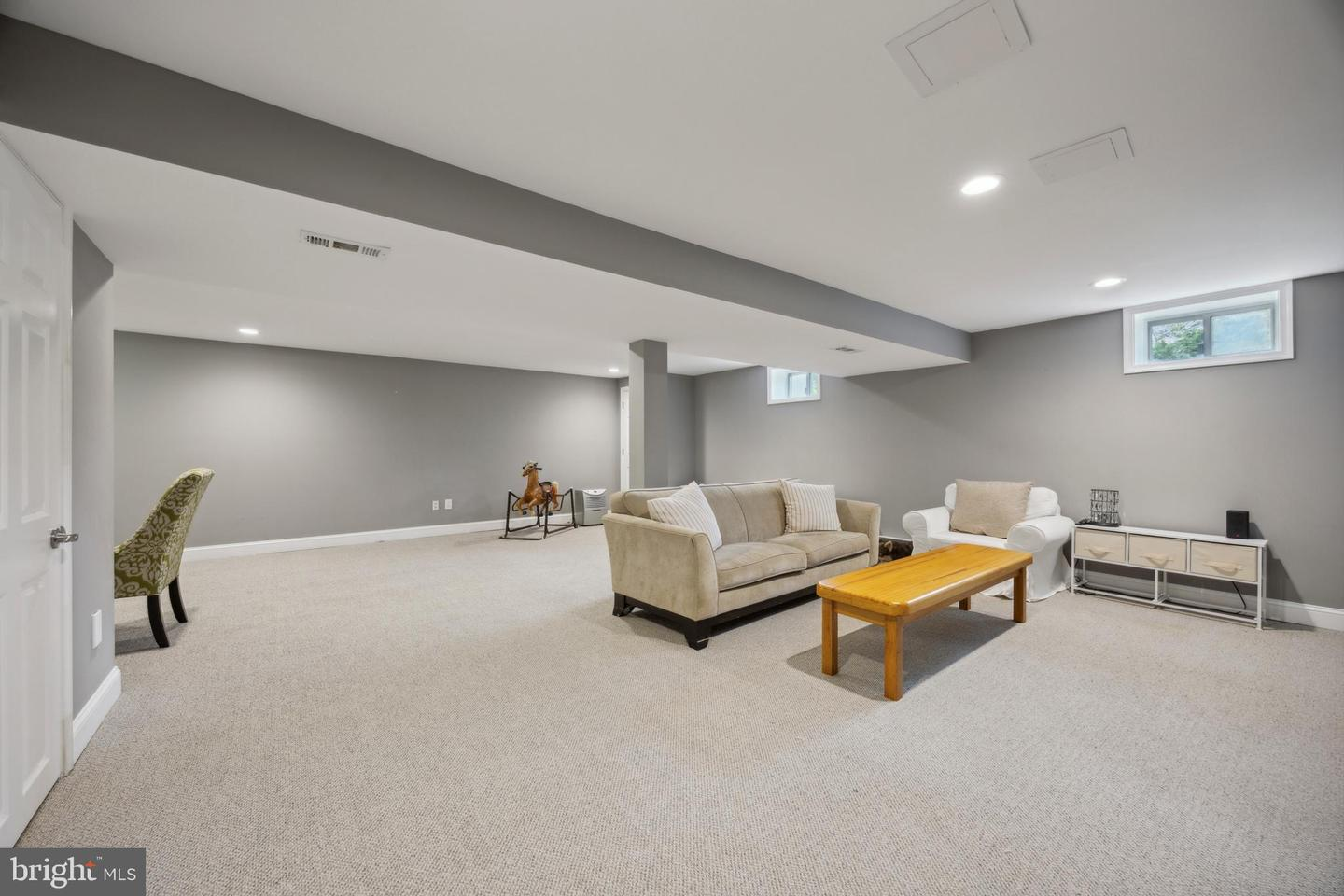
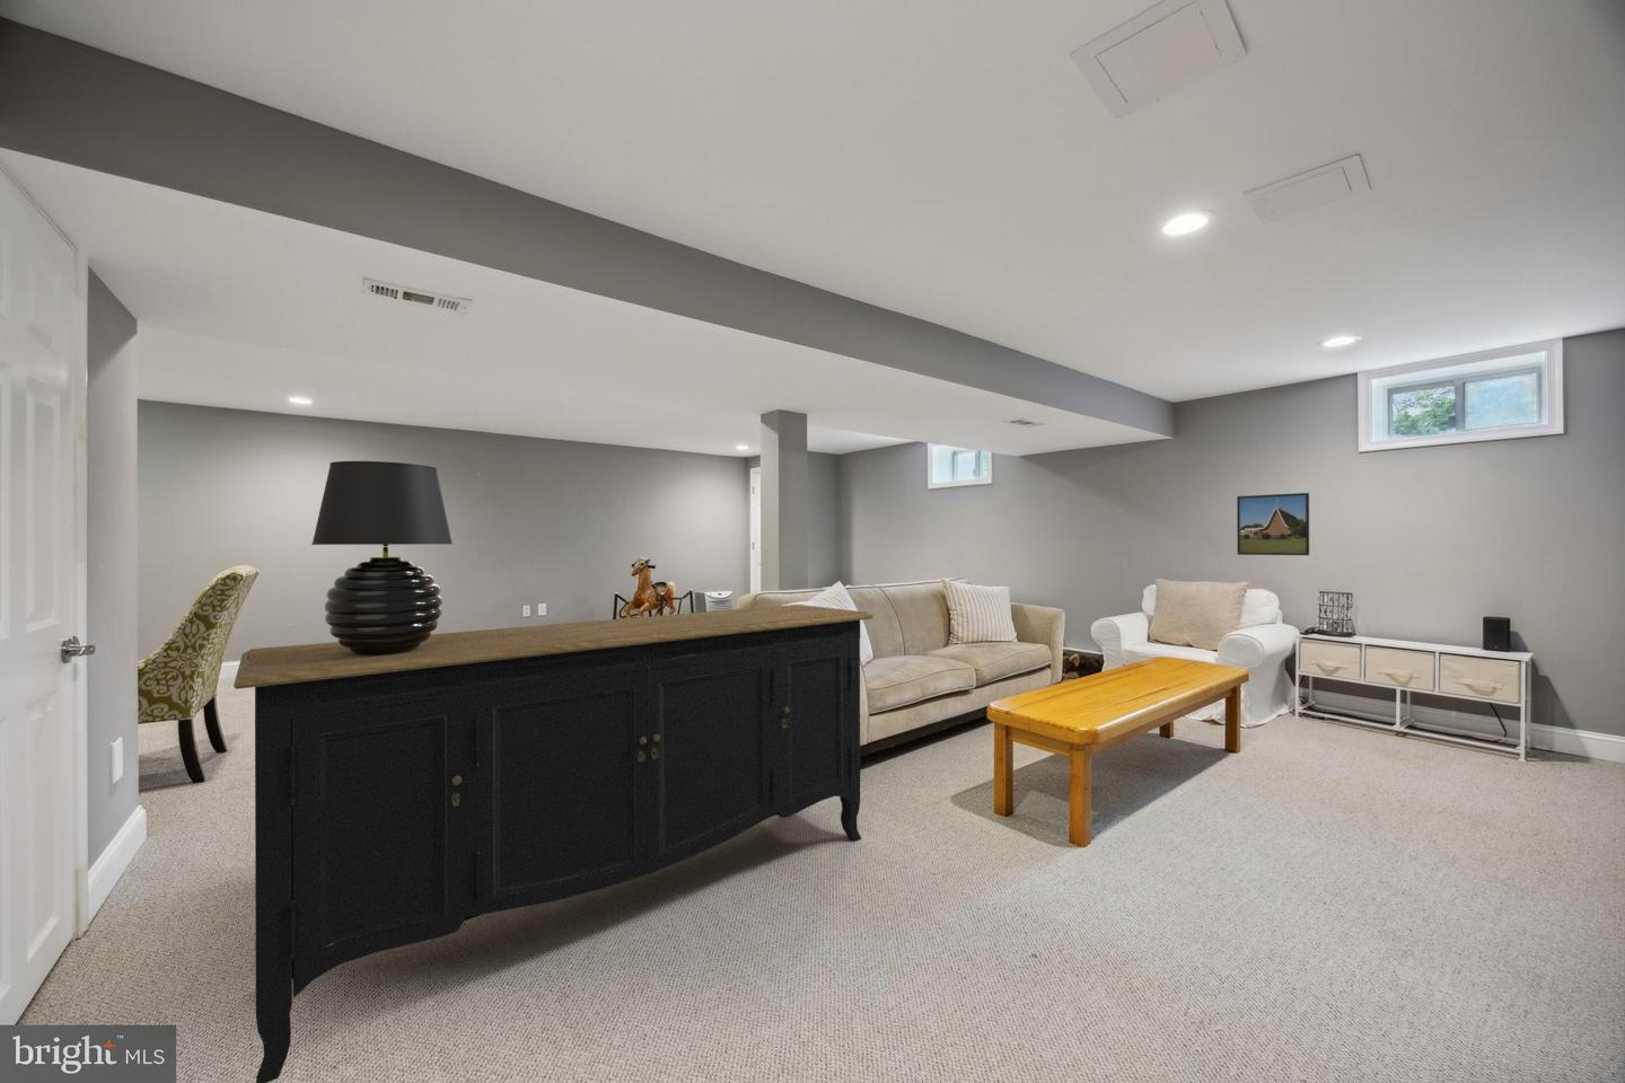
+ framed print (1272, 525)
+ sideboard (620, 763)
+ table lamp (384, 557)
